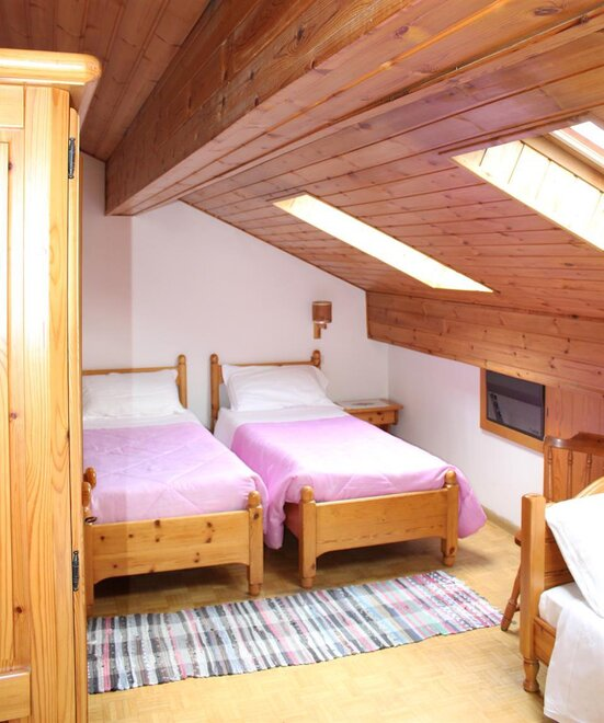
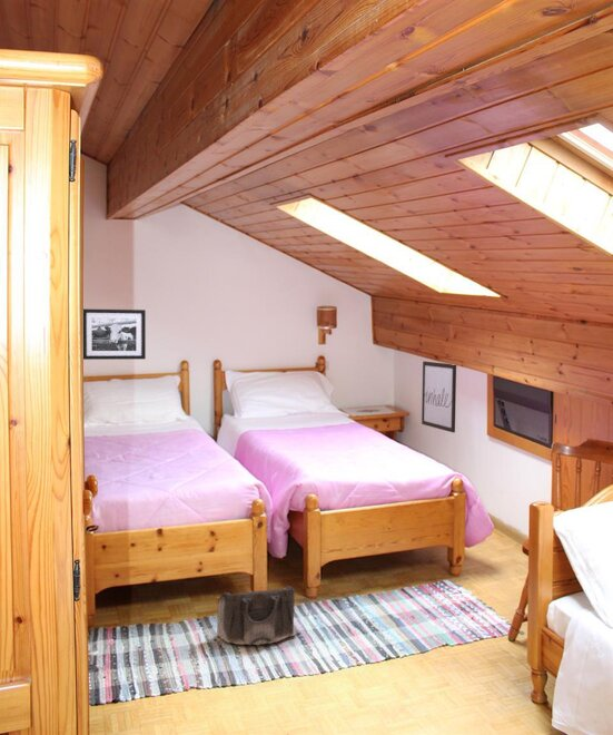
+ picture frame (113, 334)
+ saddlebag (257, 611)
+ wall art (438, 395)
